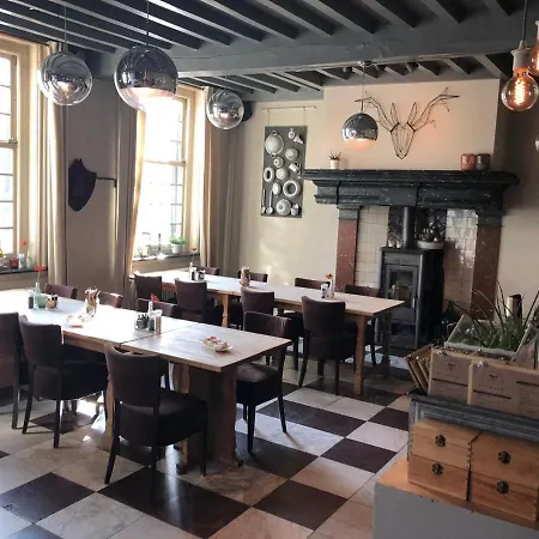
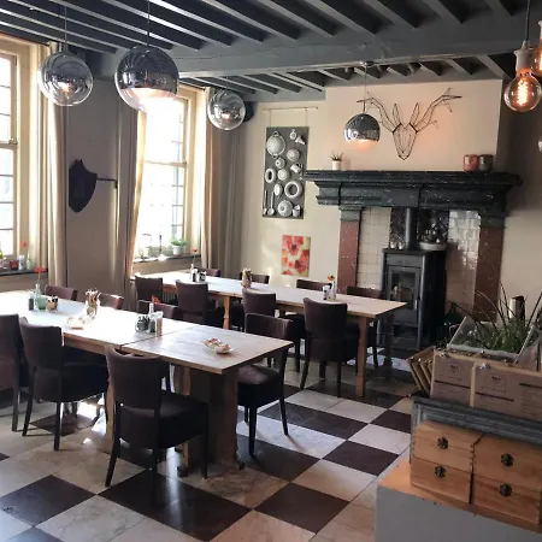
+ wall art (295, 255)
